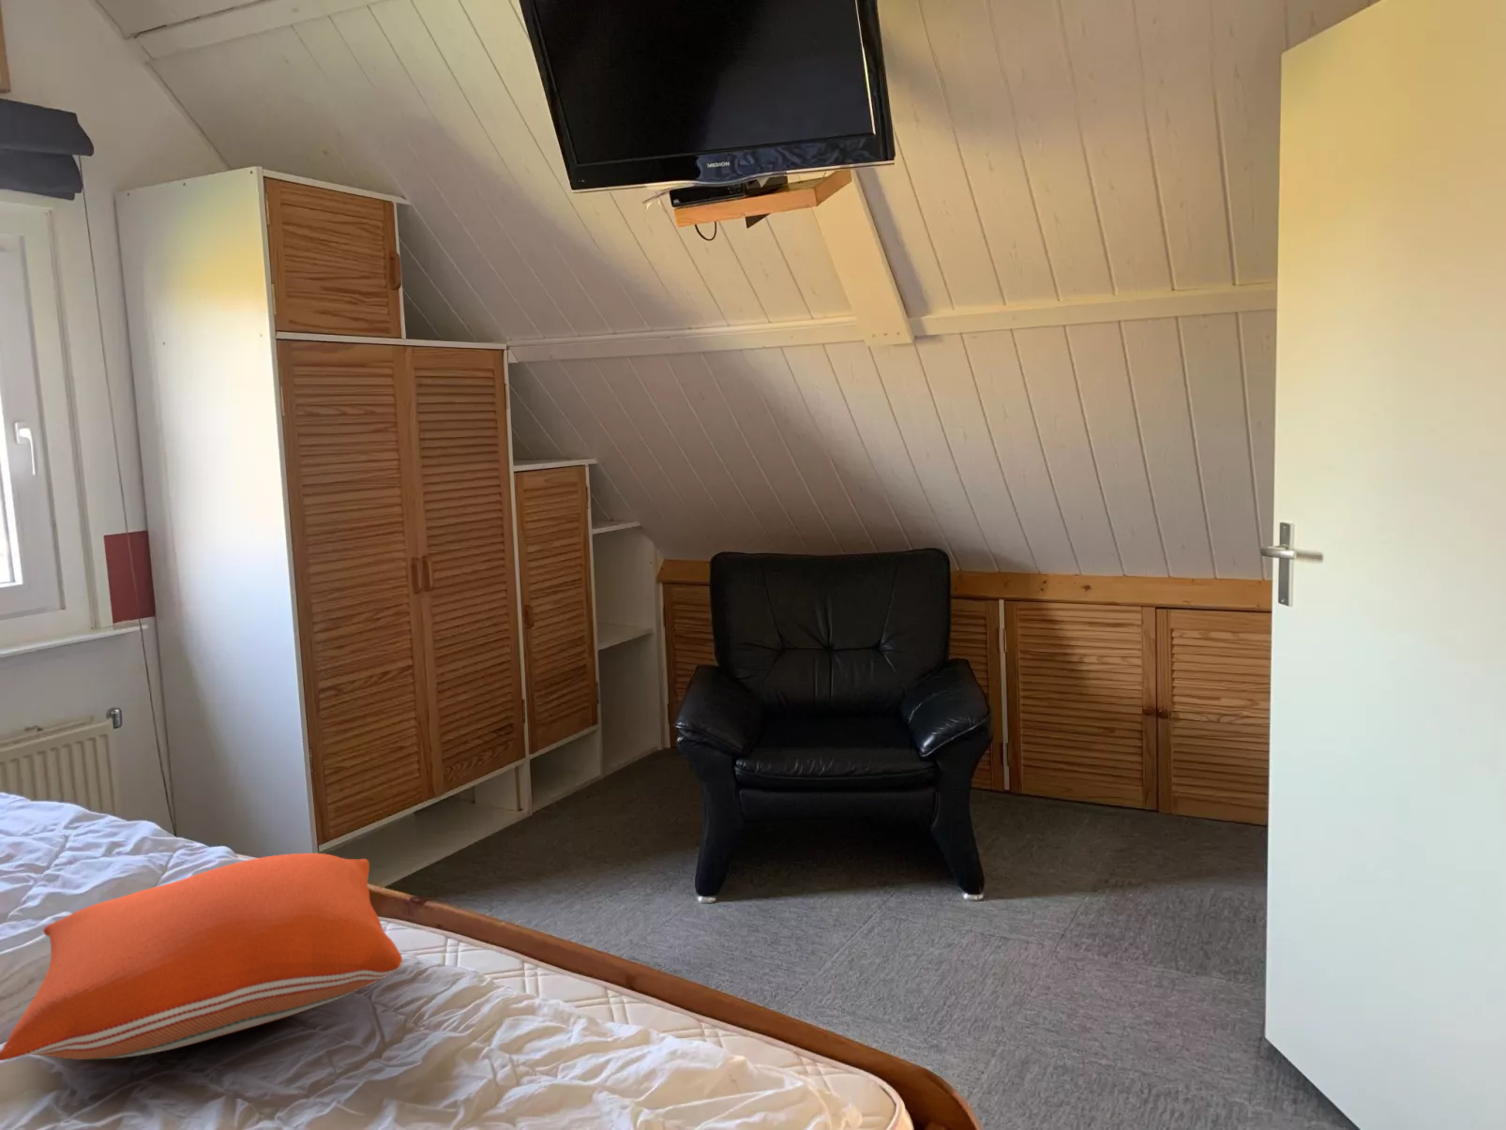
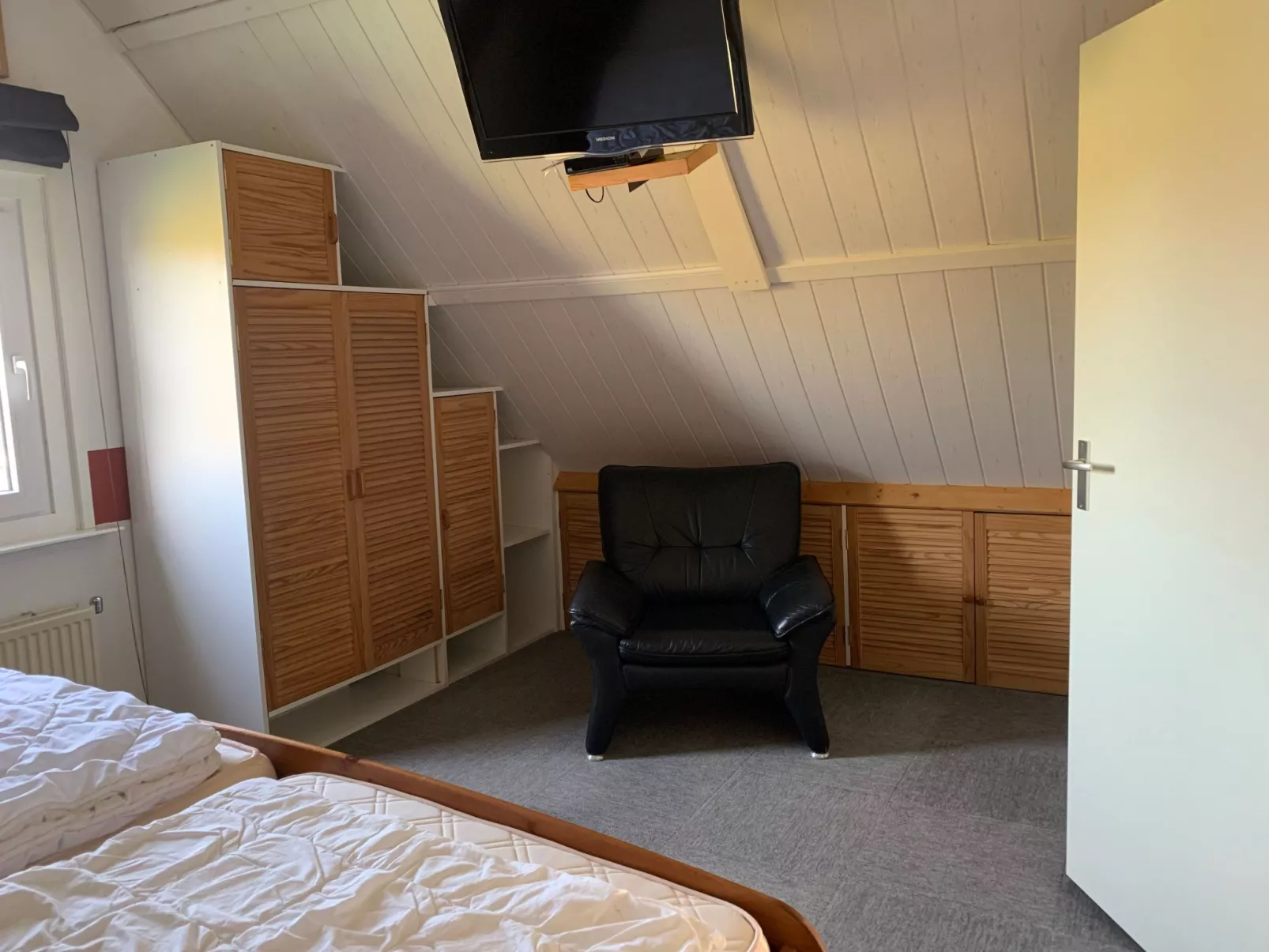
- pillow (215, 946)
